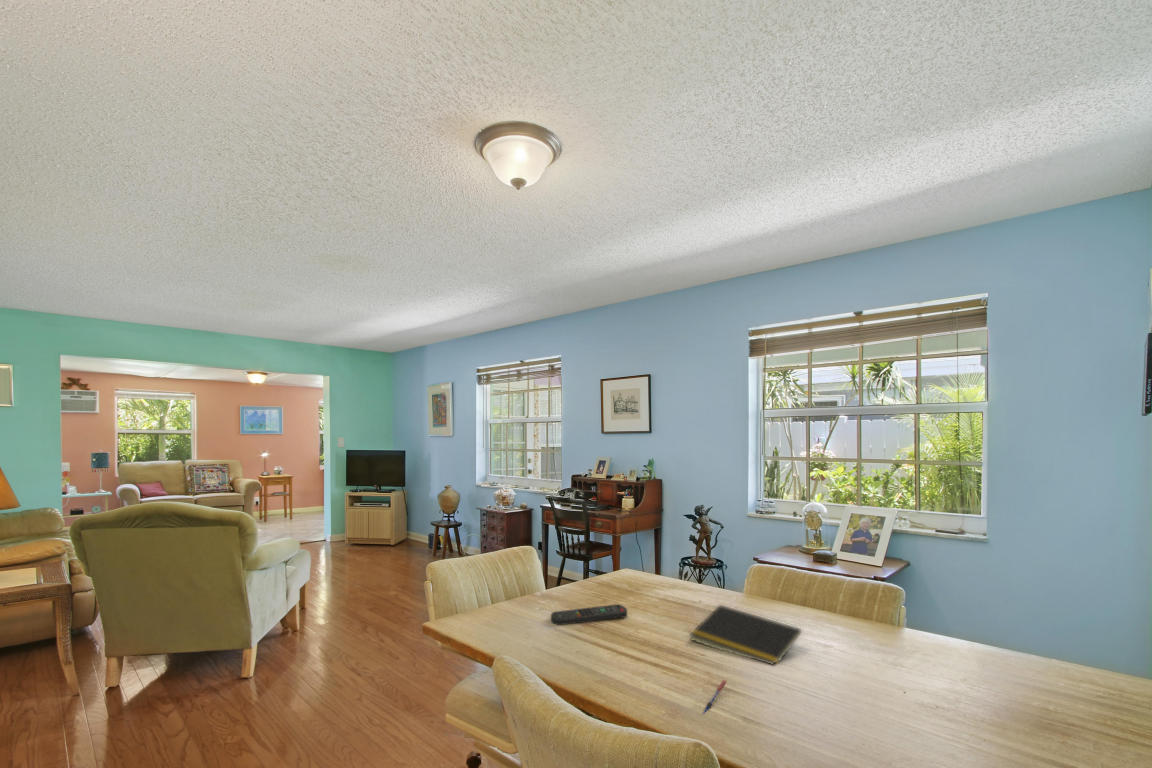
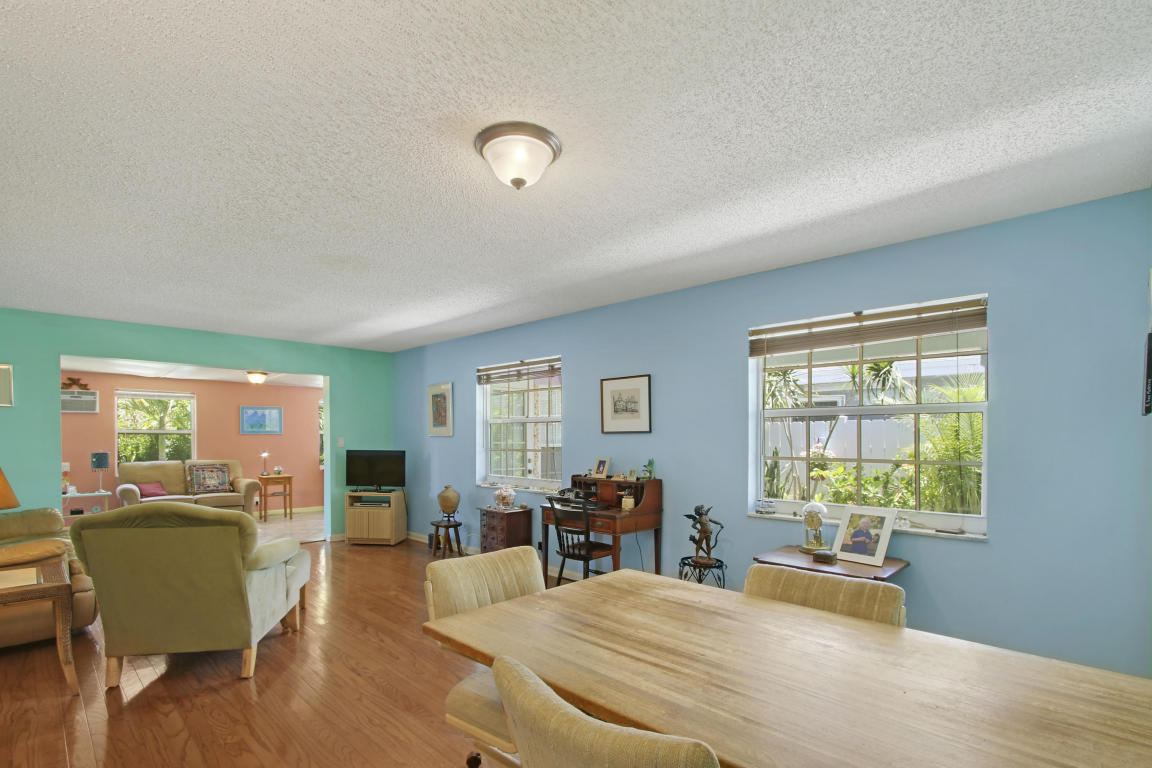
- remote control (589, 614)
- pen (713, 697)
- notepad (744, 634)
